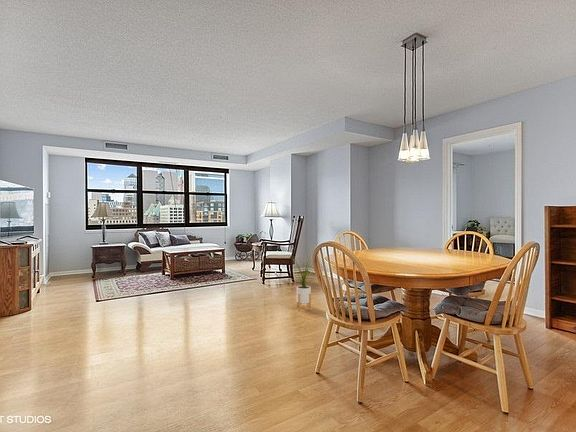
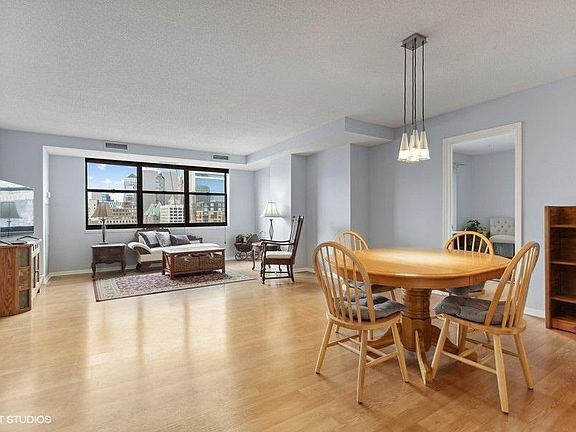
- house plant (303, 280)
